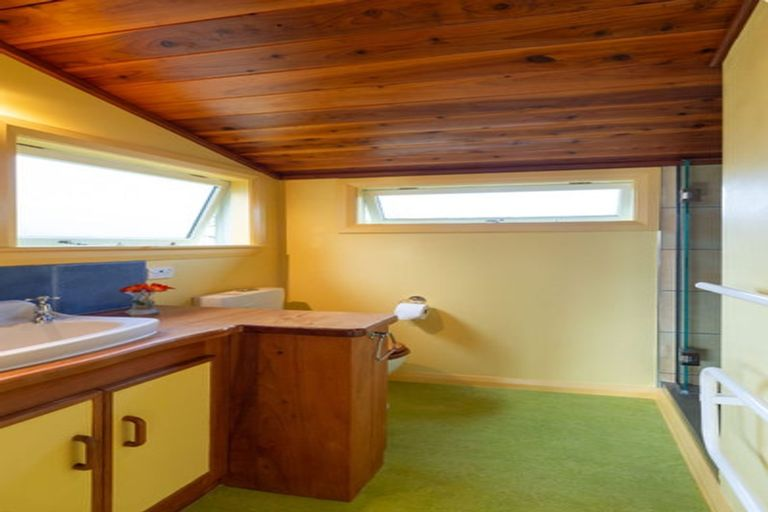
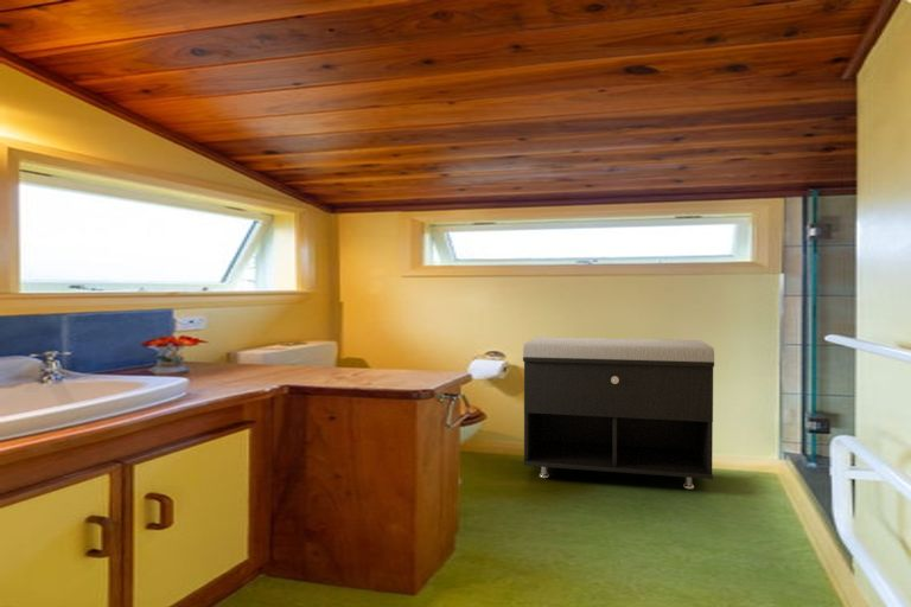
+ storage bench (614, 407)
